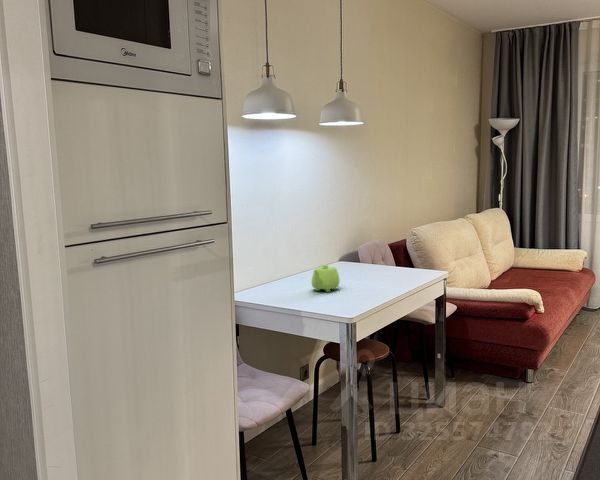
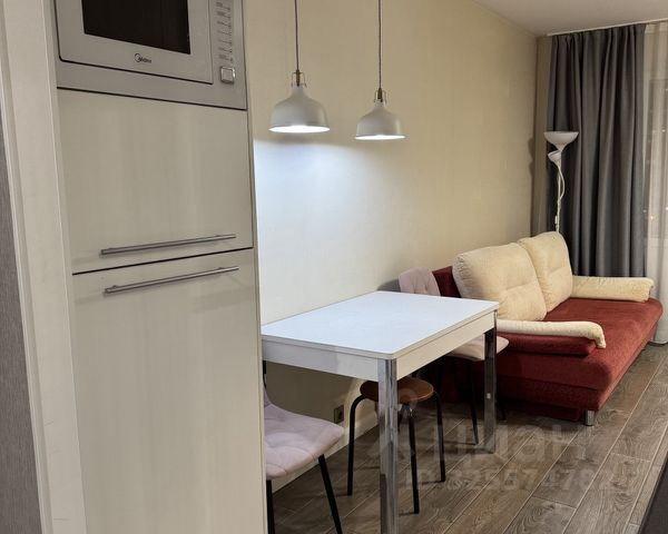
- teapot (324, 277)
